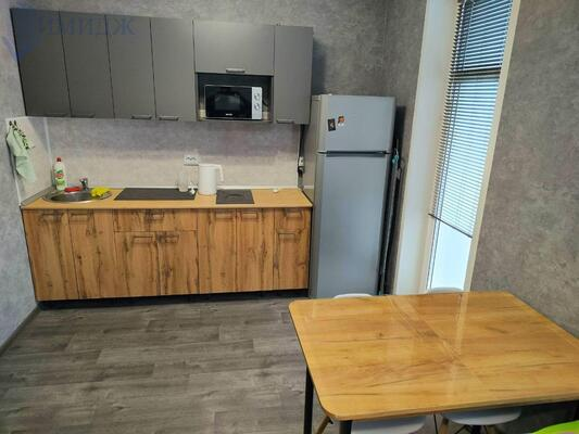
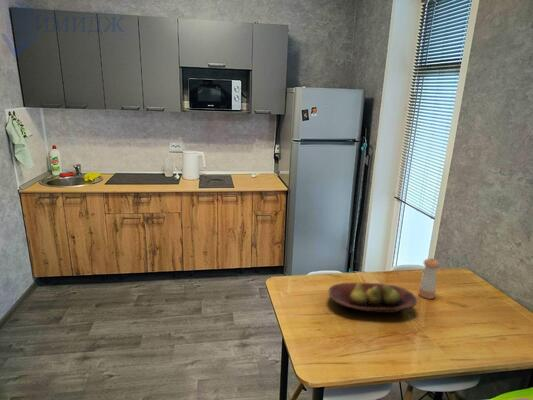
+ fruit bowl (371, 295)
+ pepper shaker (429, 277)
